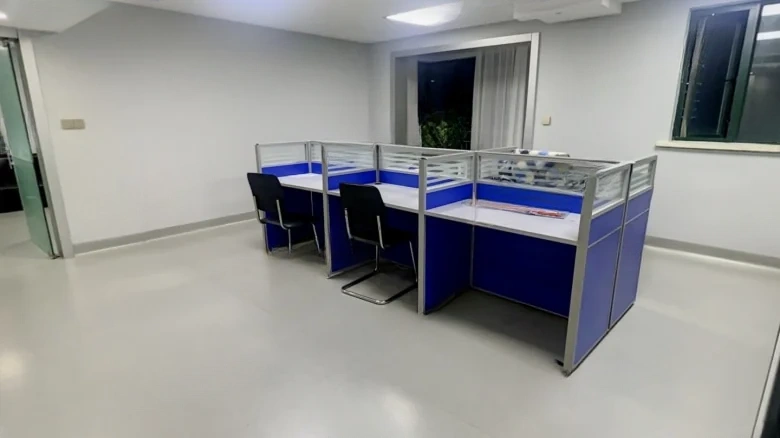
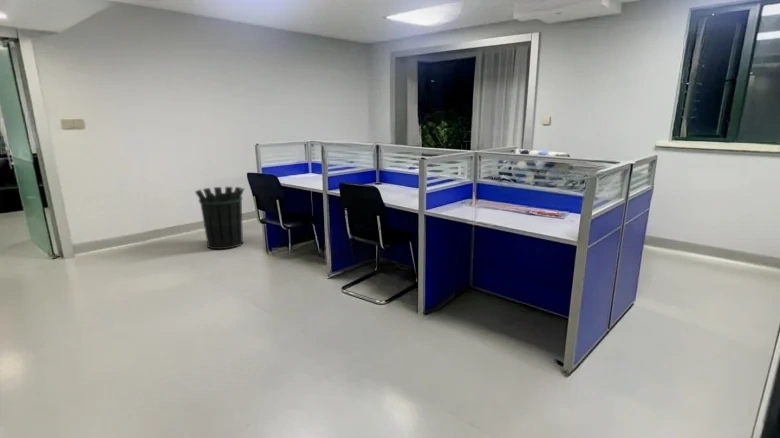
+ waste bin (222, 217)
